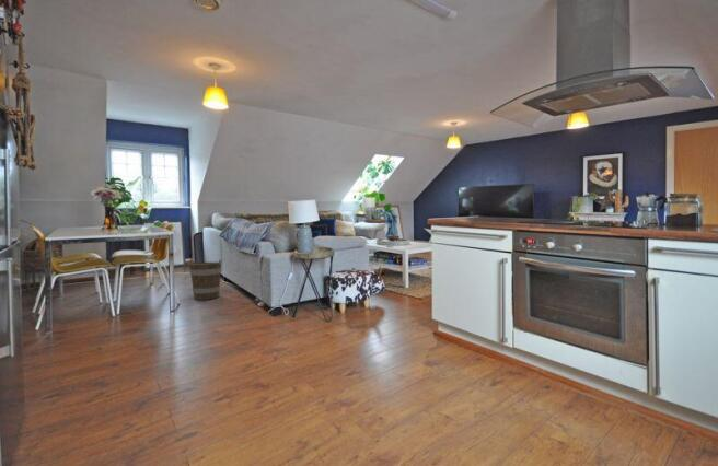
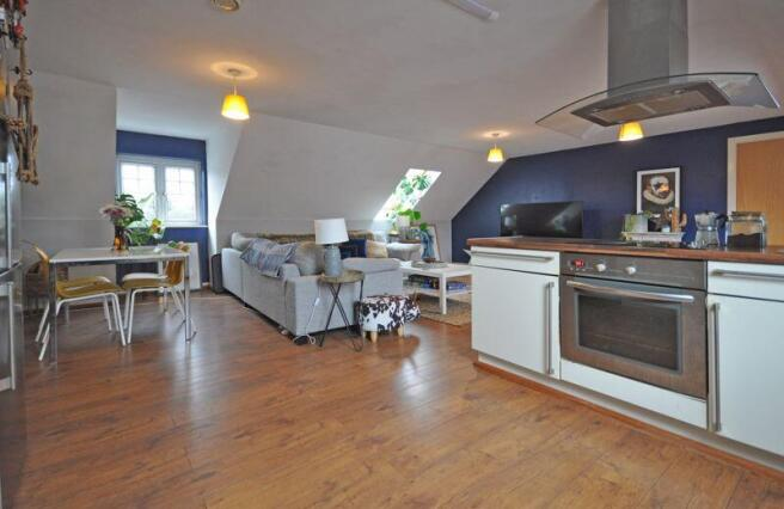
- bucket (206, 279)
